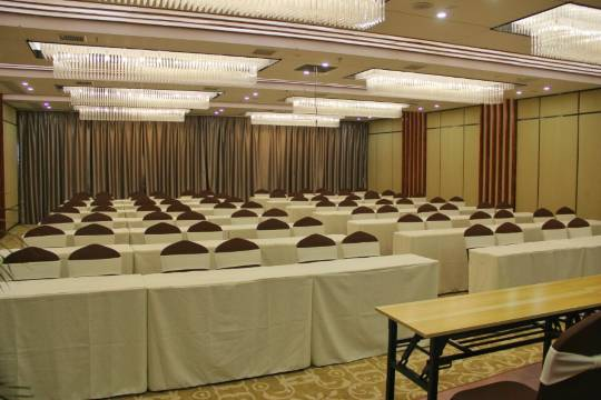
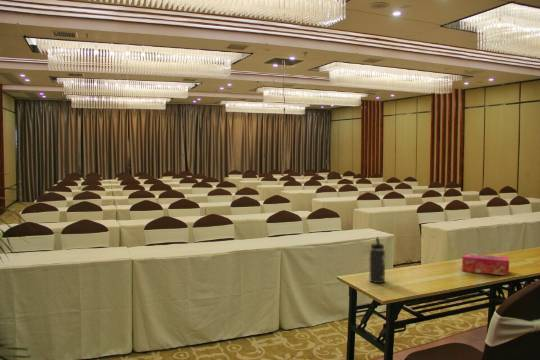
+ tissue box (485, 263)
+ thermos bottle (376, 259)
